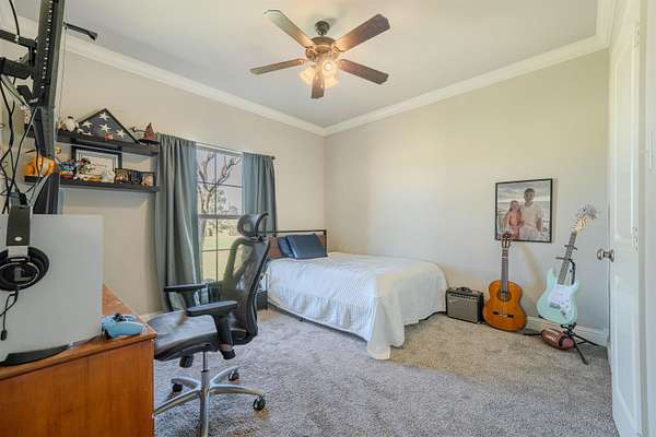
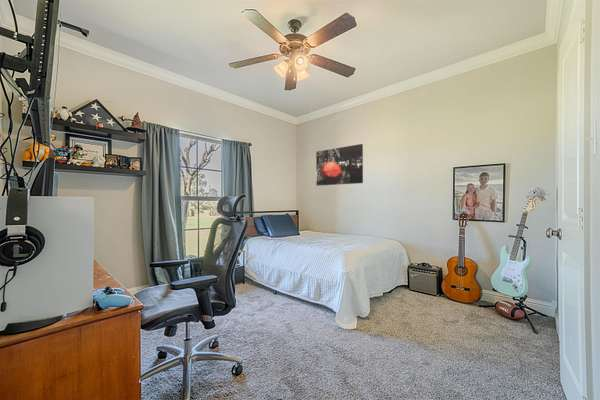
+ wall art (338, 166)
